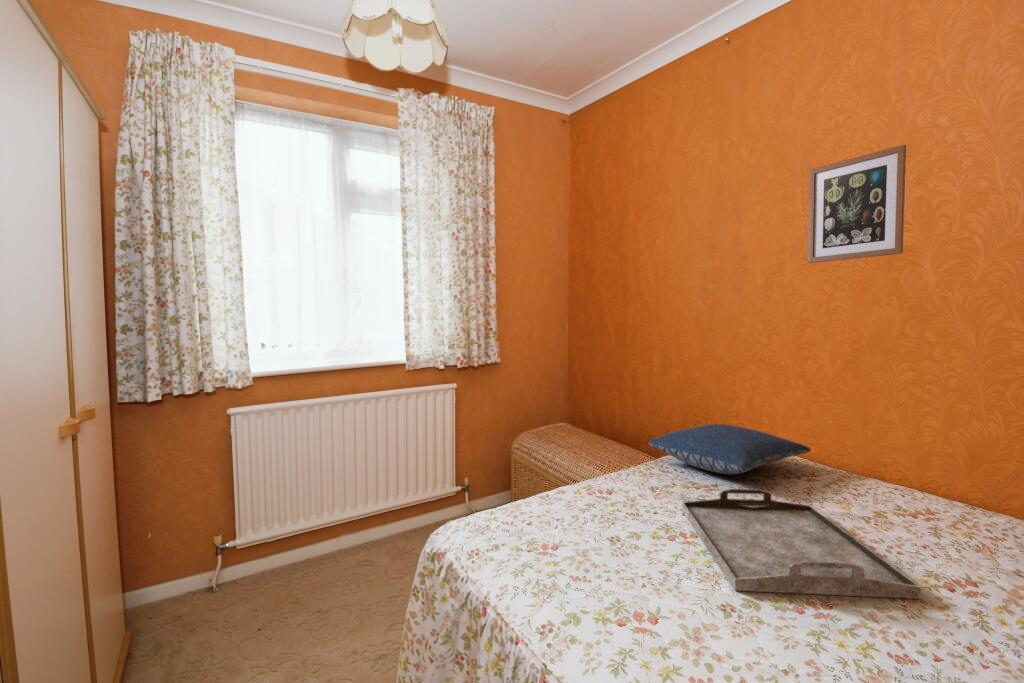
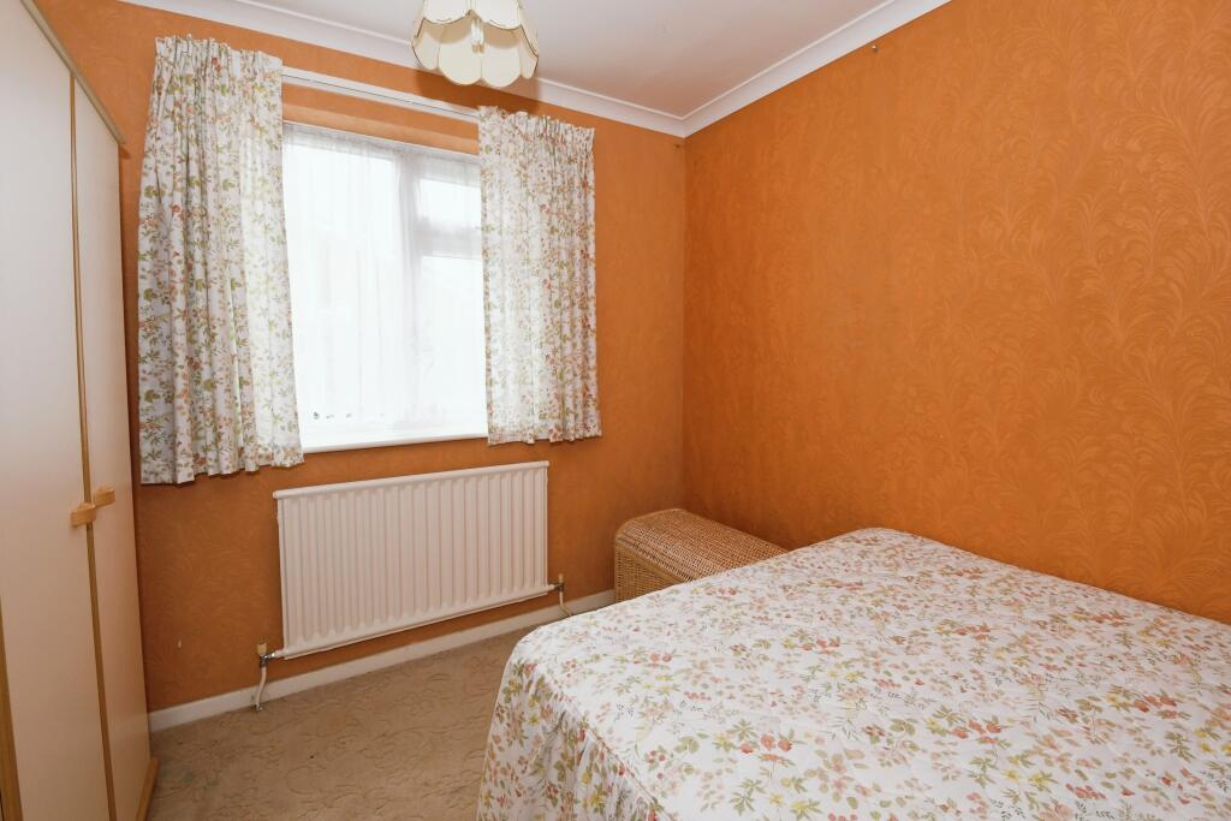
- wall art (852, 208)
- pillow (726, 447)
- serving tray (778, 532)
